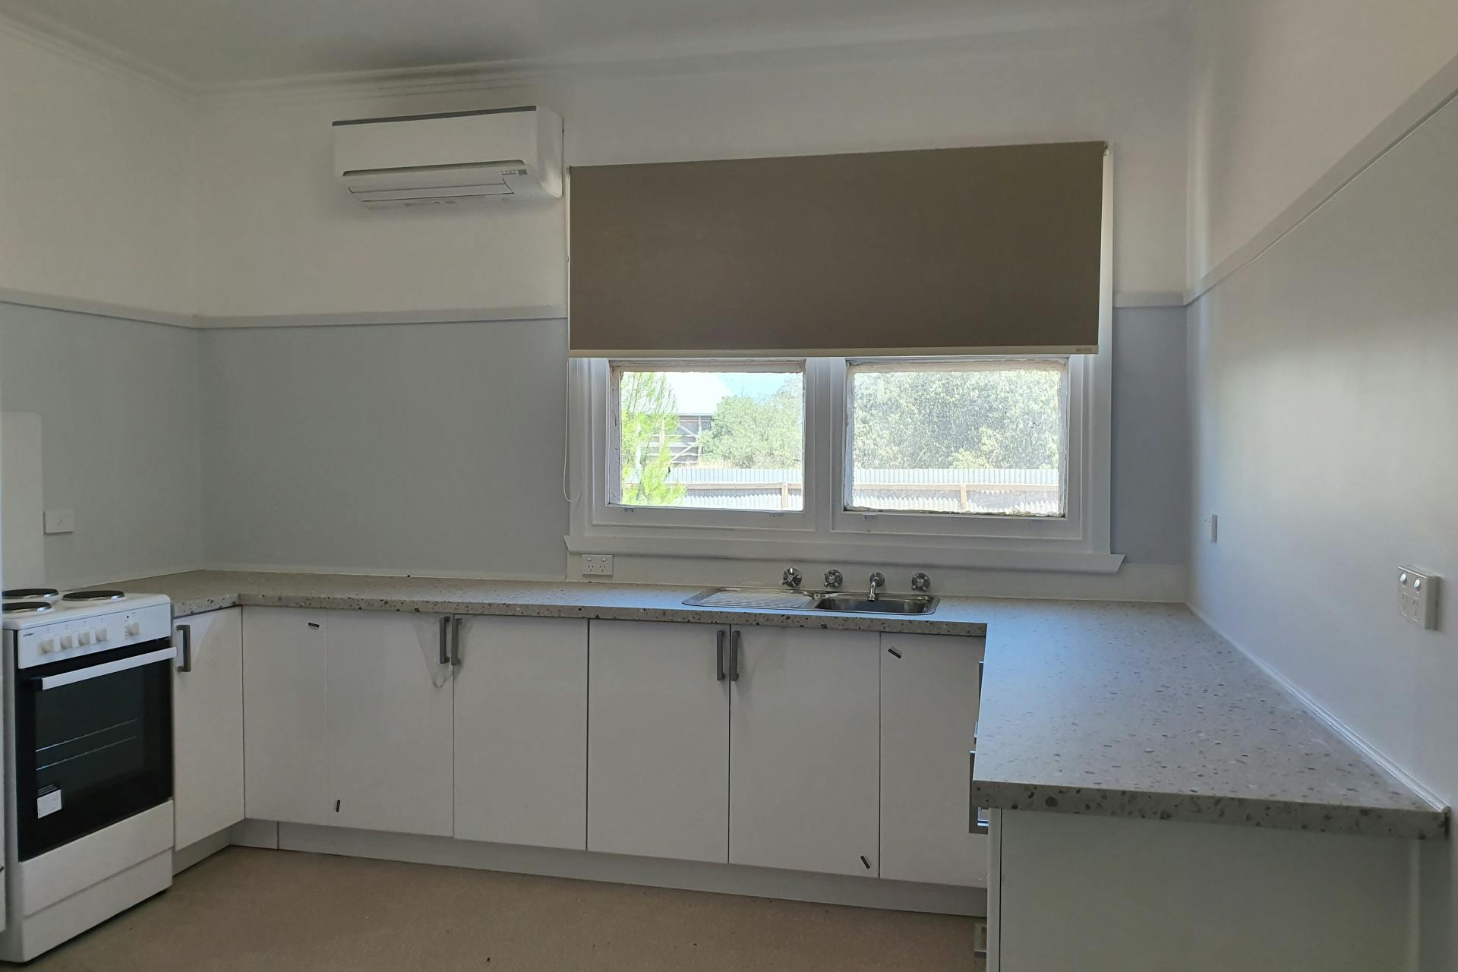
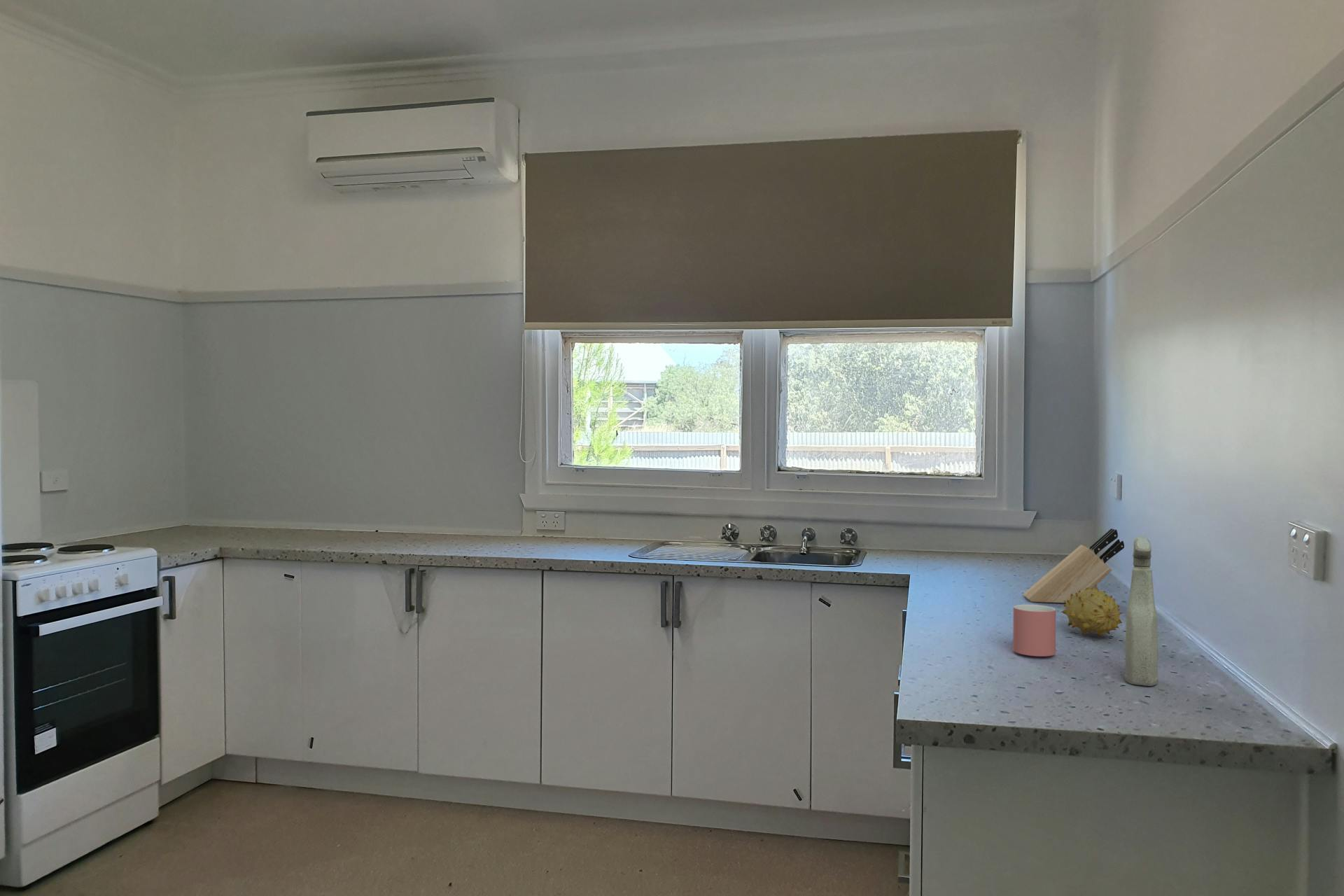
+ fruit (1090, 610)
+ spray bottle (1142, 609)
+ knife block (1073, 564)
+ mug (1032, 629)
